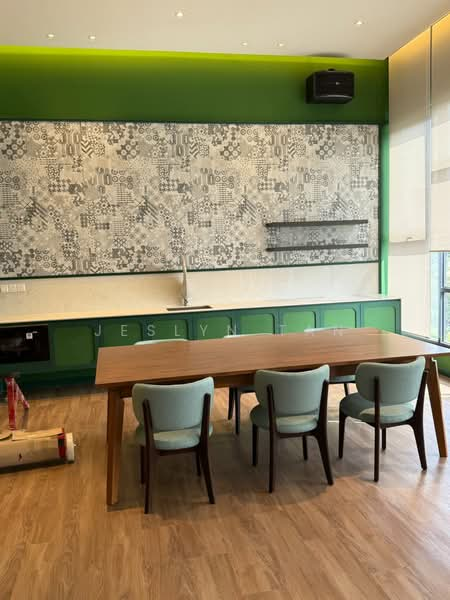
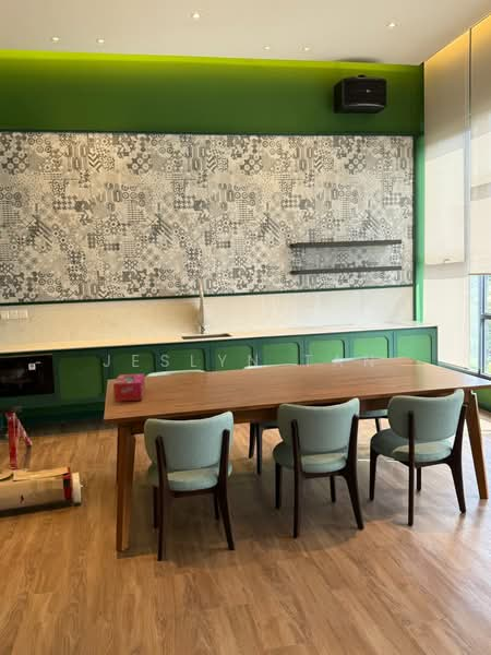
+ tissue box (130, 386)
